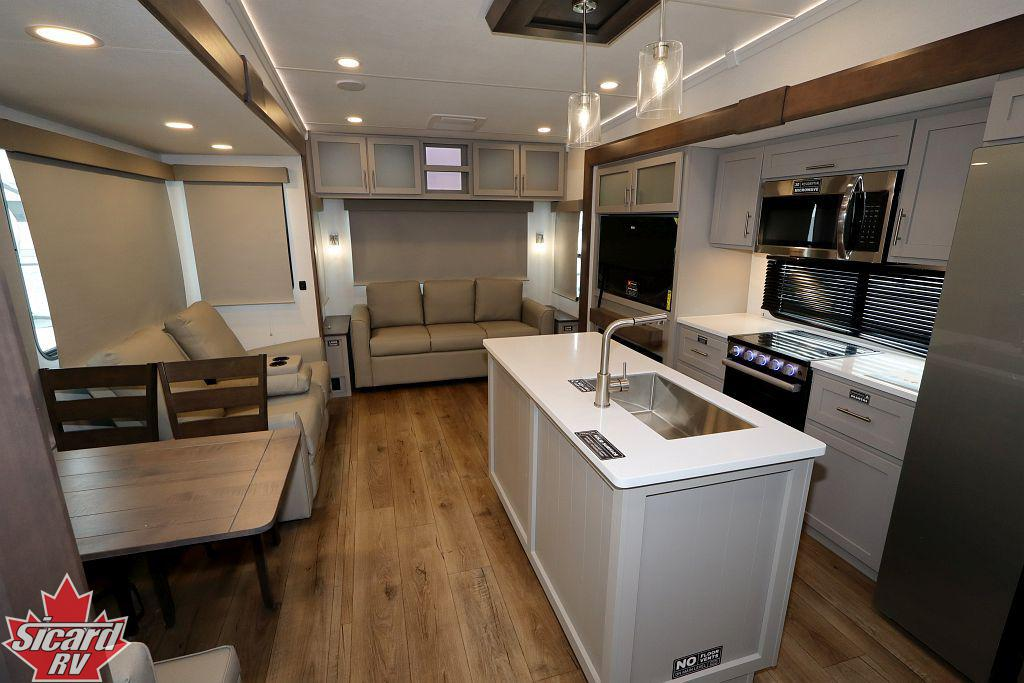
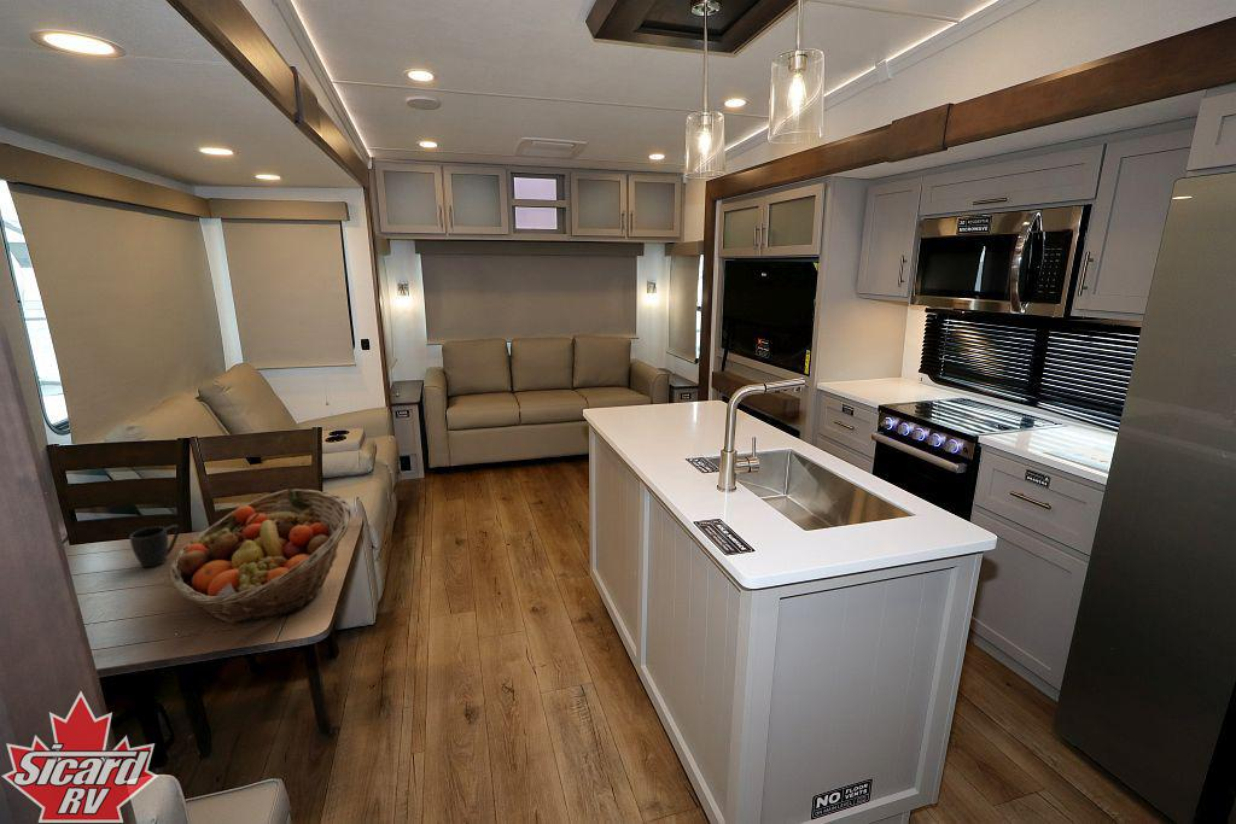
+ fruit basket (267, 551)
+ mug (158, 544)
